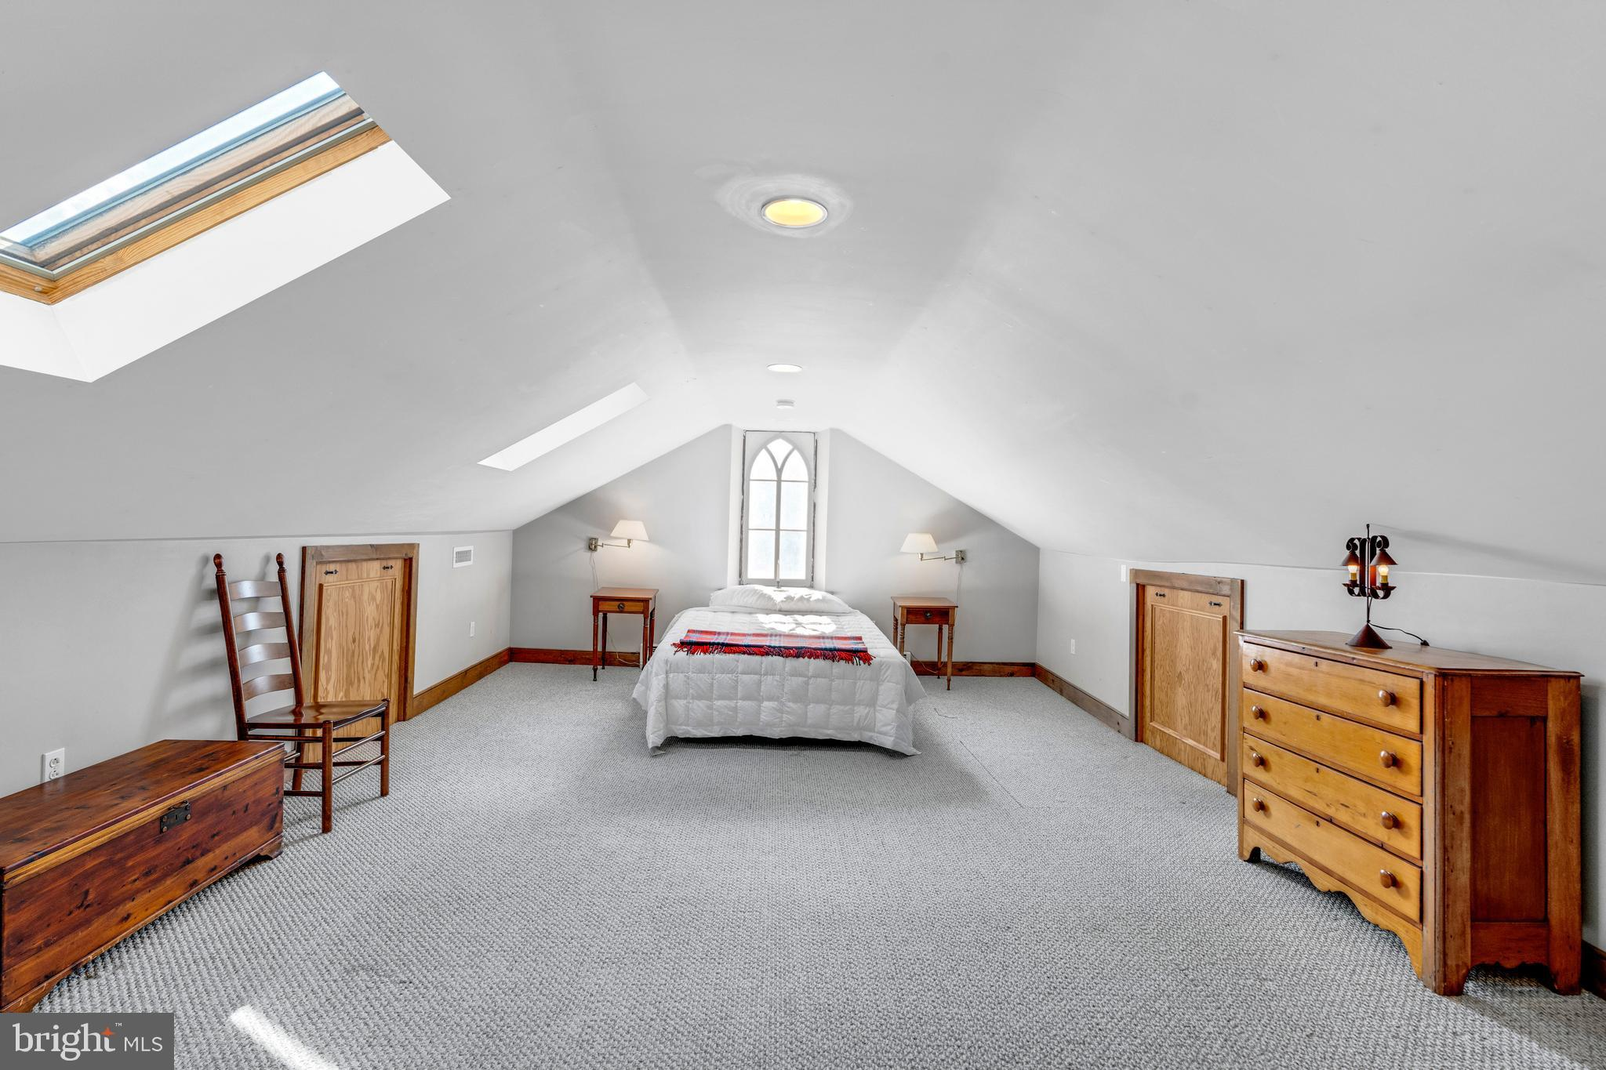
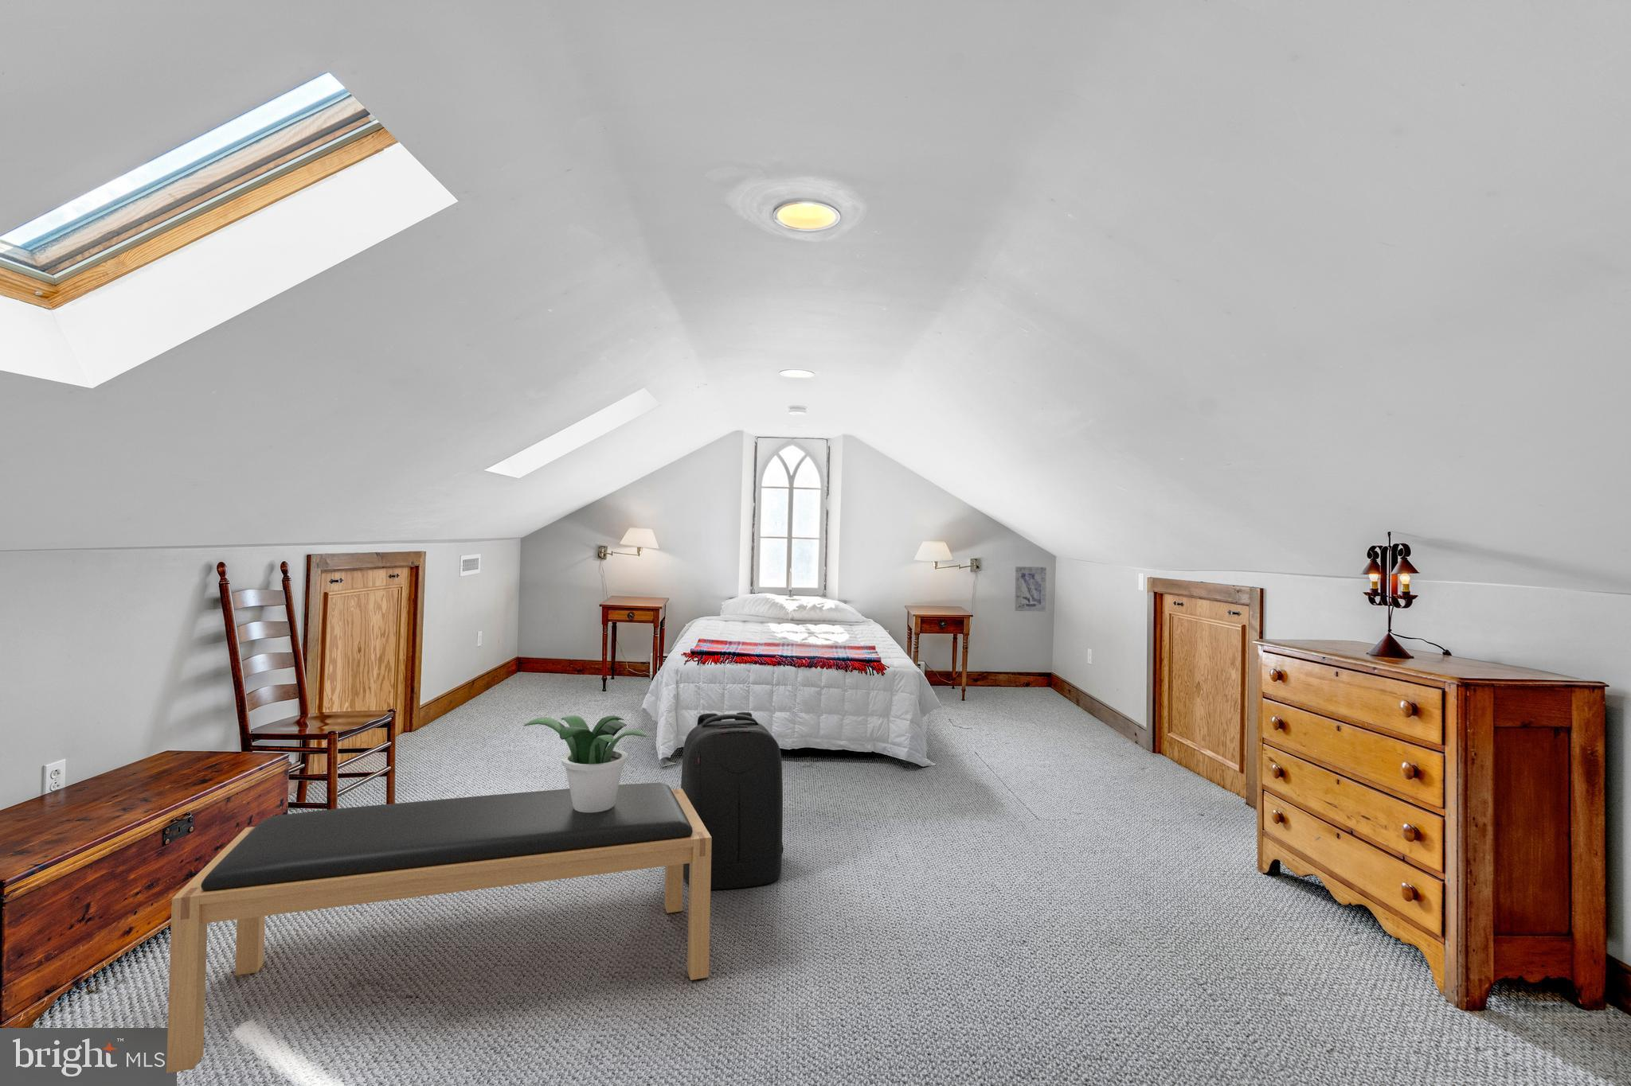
+ backpack (730, 789)
+ potted plant (584, 761)
+ bench (477, 888)
+ wall art (1031, 589)
